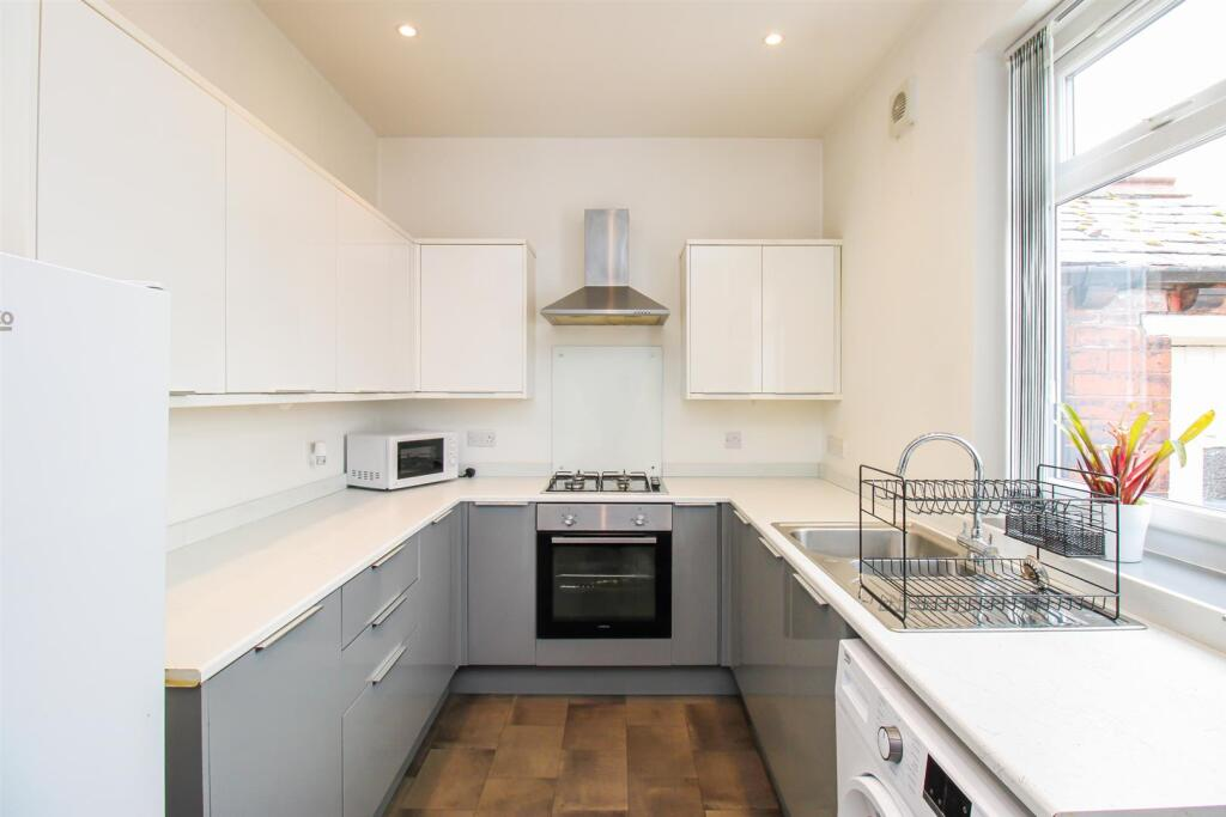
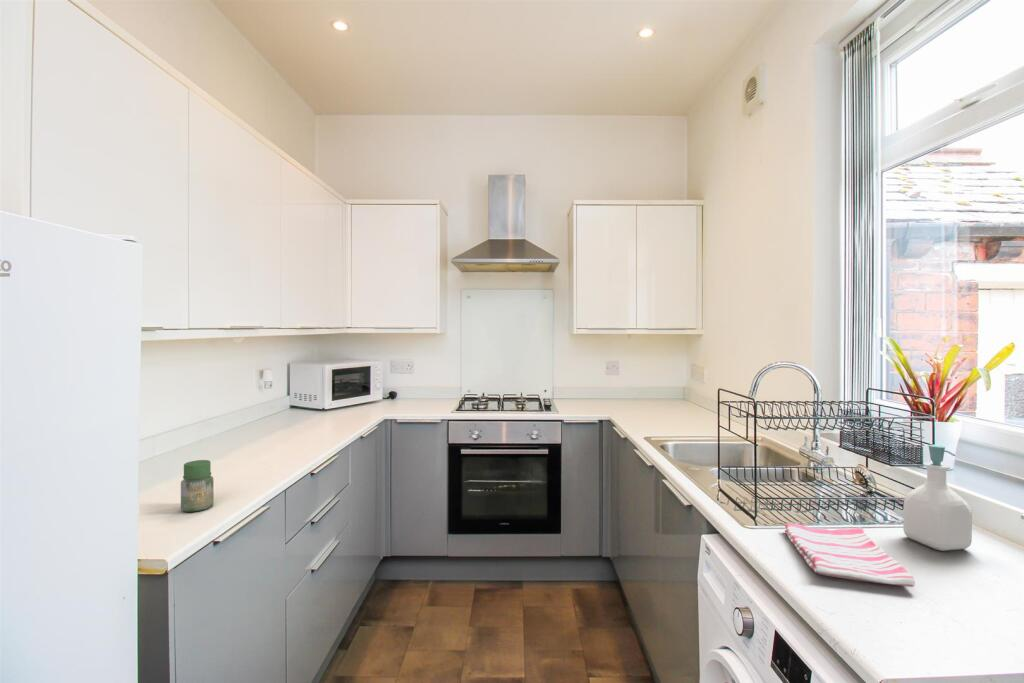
+ jar (197, 484)
+ soap bottle (936, 494)
+ dish towel (841, 550)
